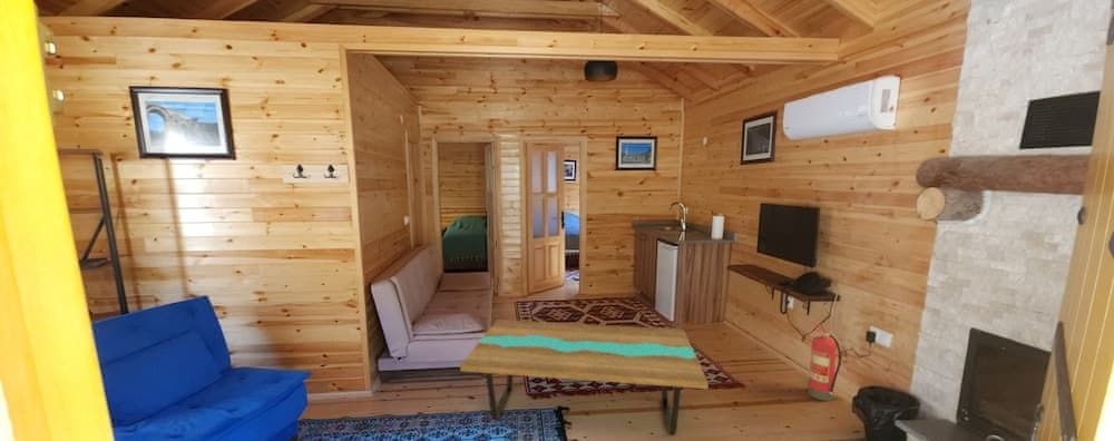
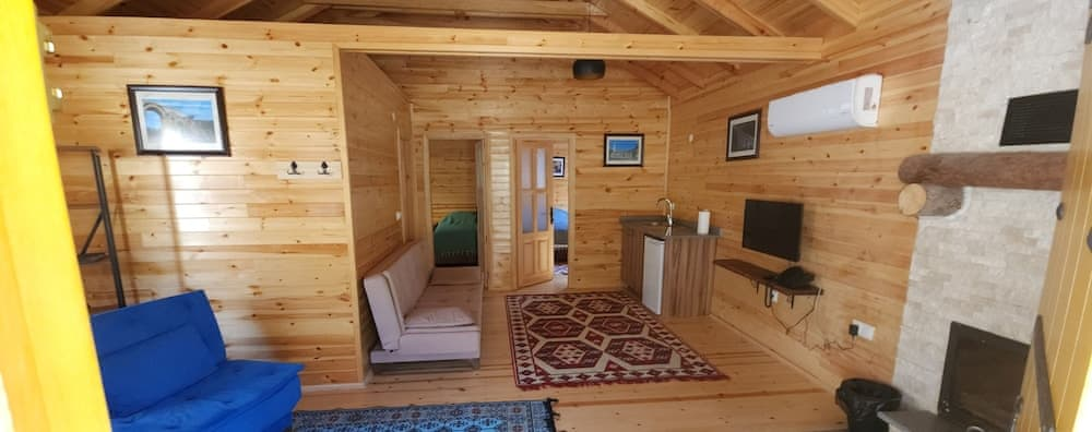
- coffee table (583, 378)
- fire extinguisher (824, 362)
